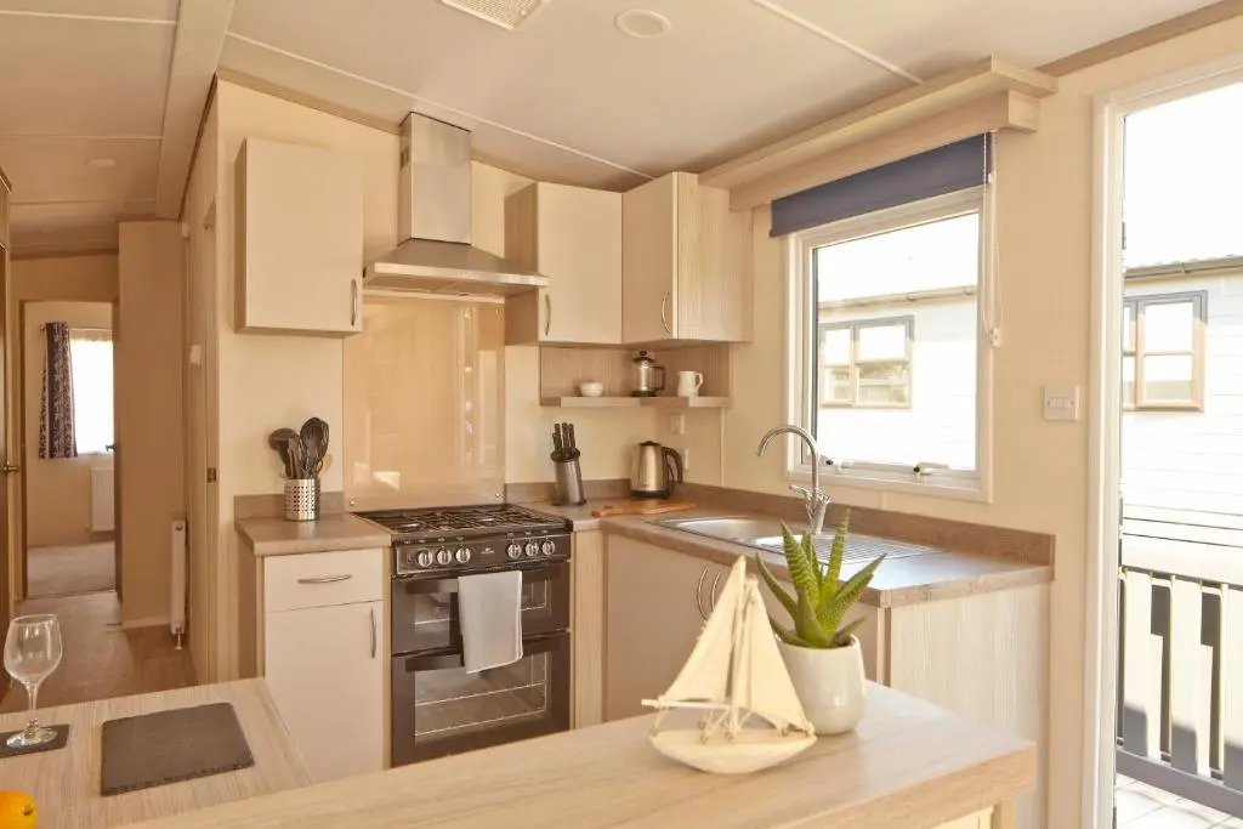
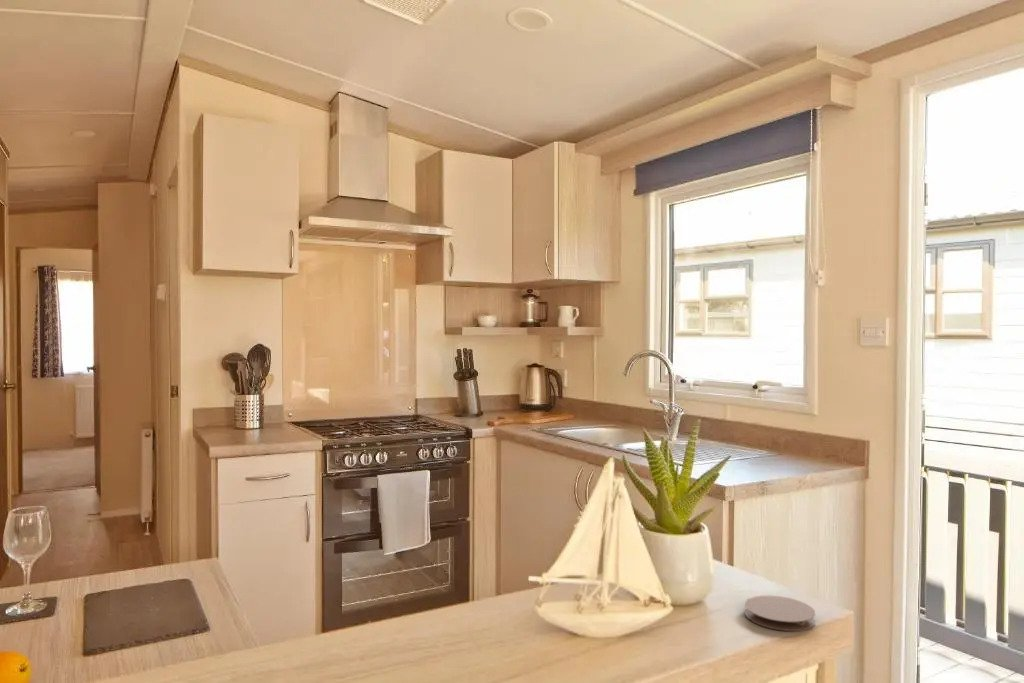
+ coaster (779, 612)
